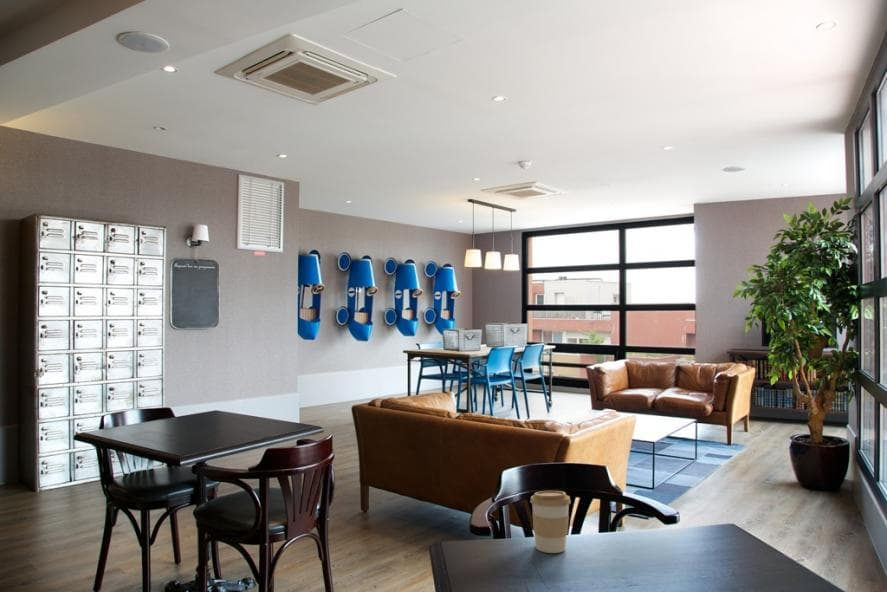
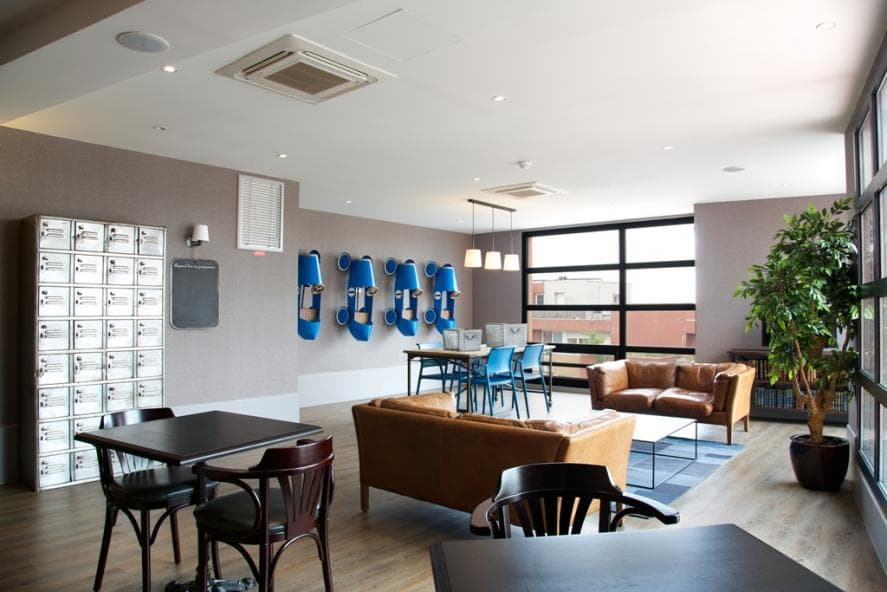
- coffee cup (550, 519)
